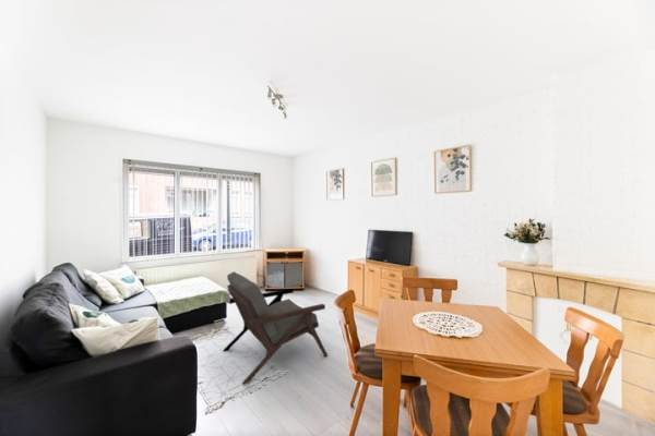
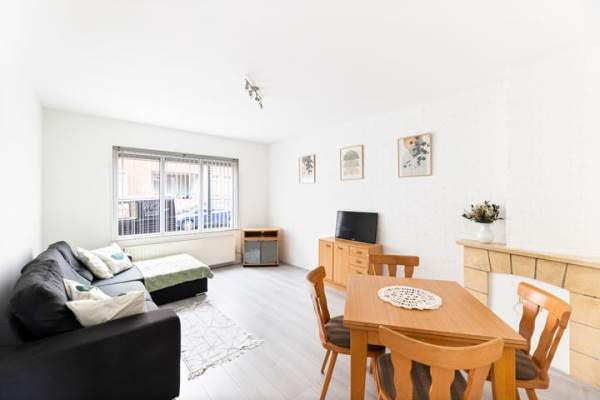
- armchair (274, 313)
